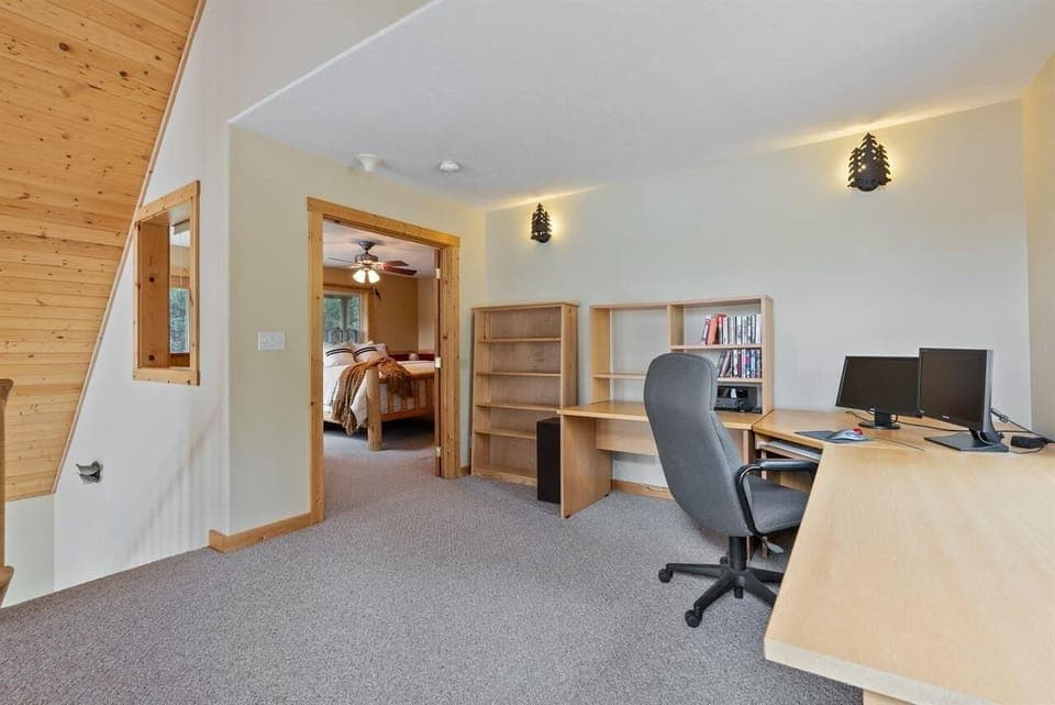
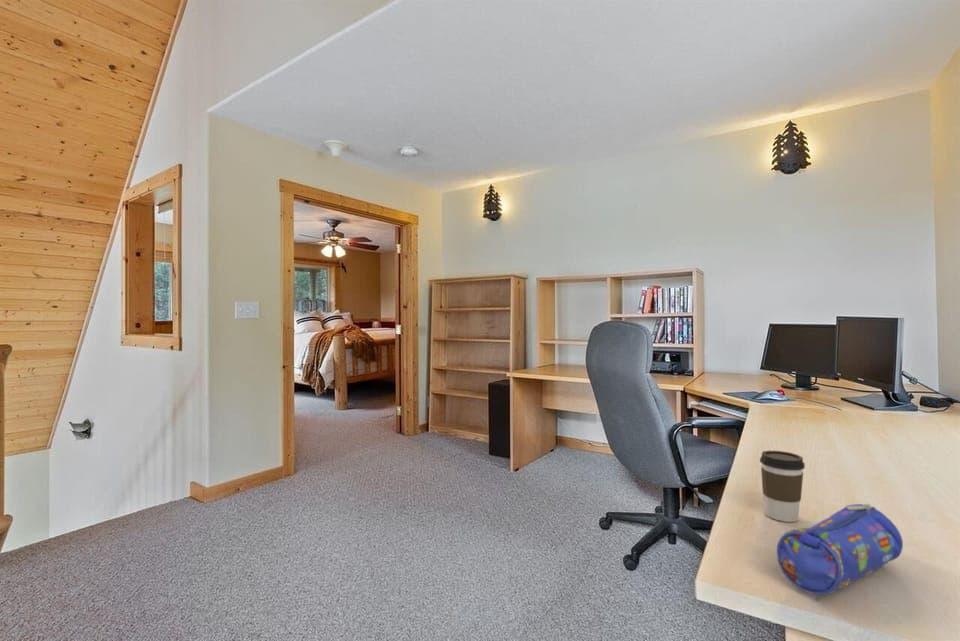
+ coffee cup (781, 485)
+ pencil case (841, 544)
